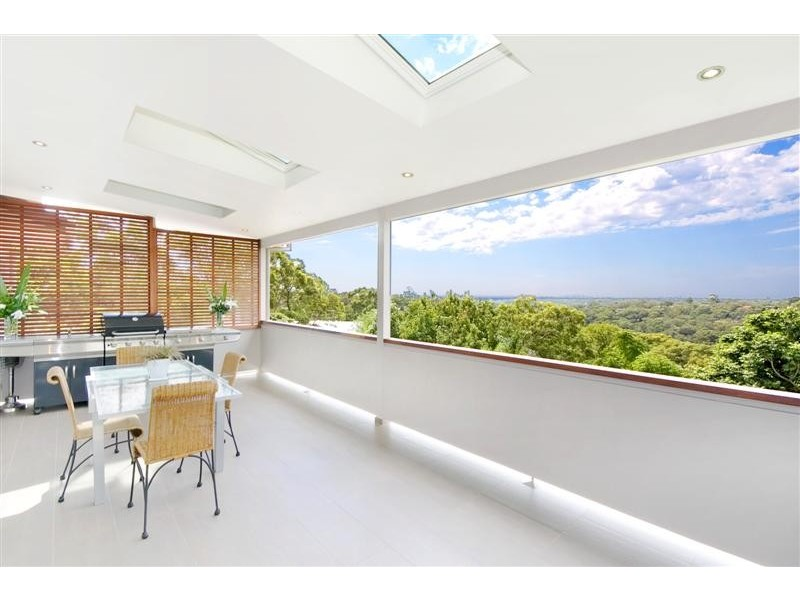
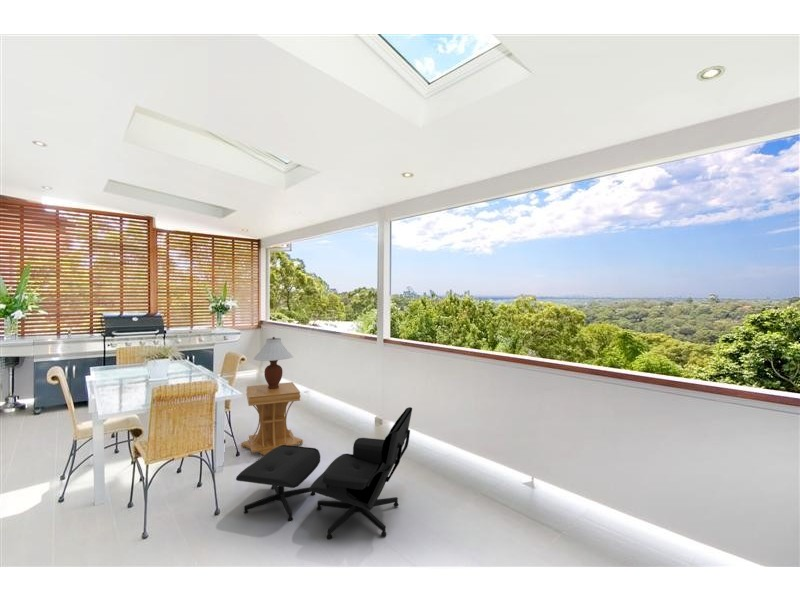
+ table lamp (273, 362)
+ lounge chair (330, 464)
+ side table (272, 417)
